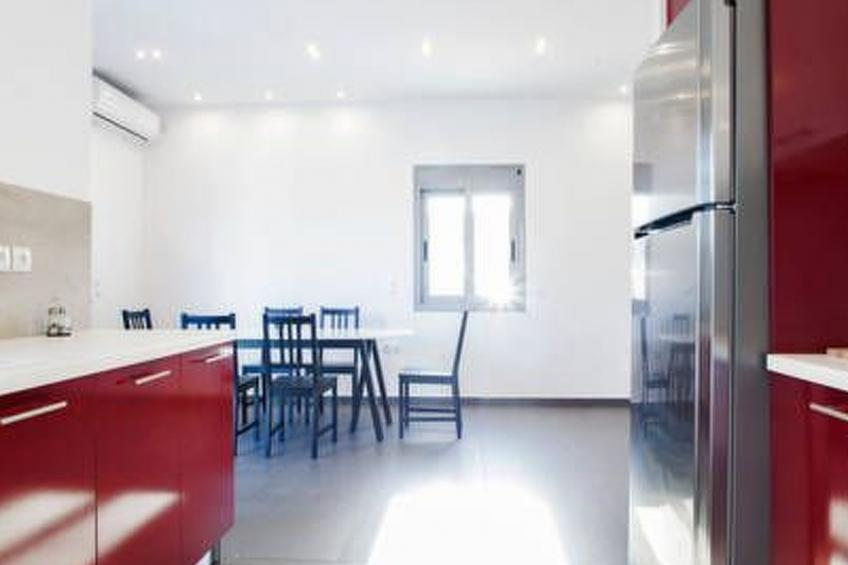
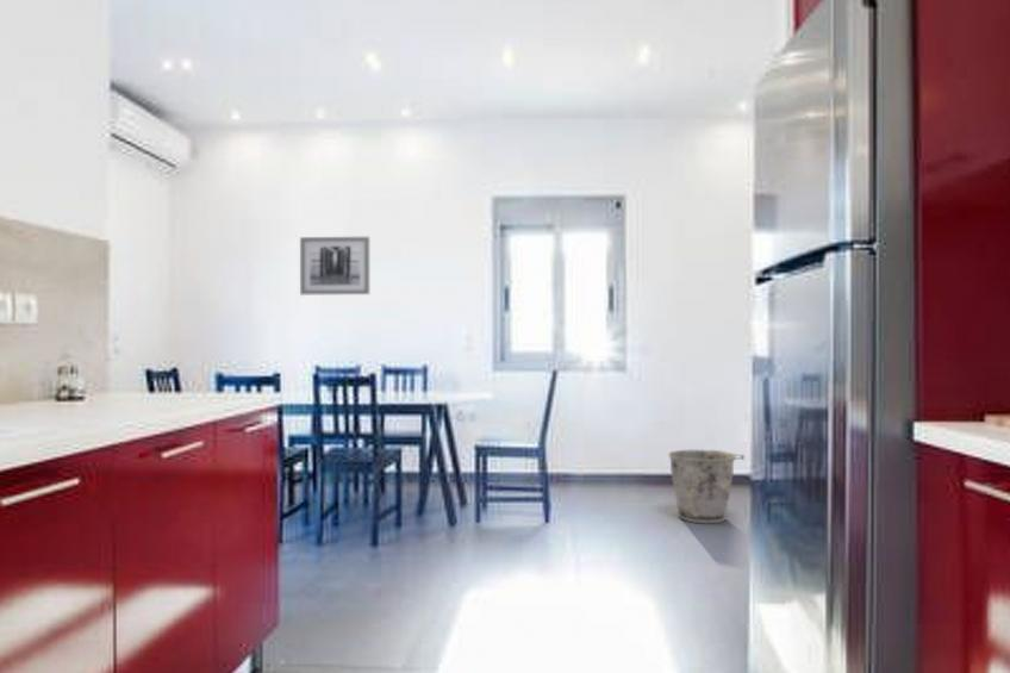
+ wall art (335, 266)
+ bucket (705, 486)
